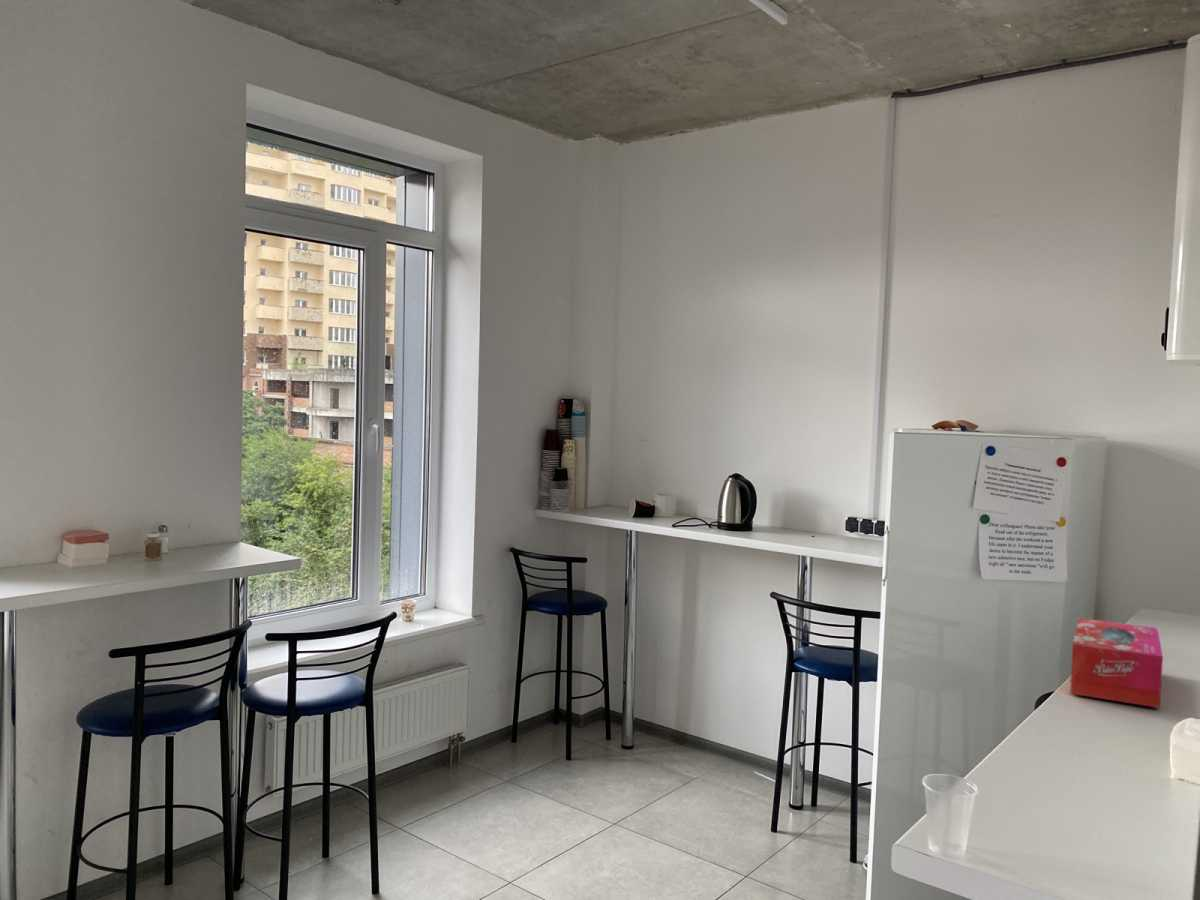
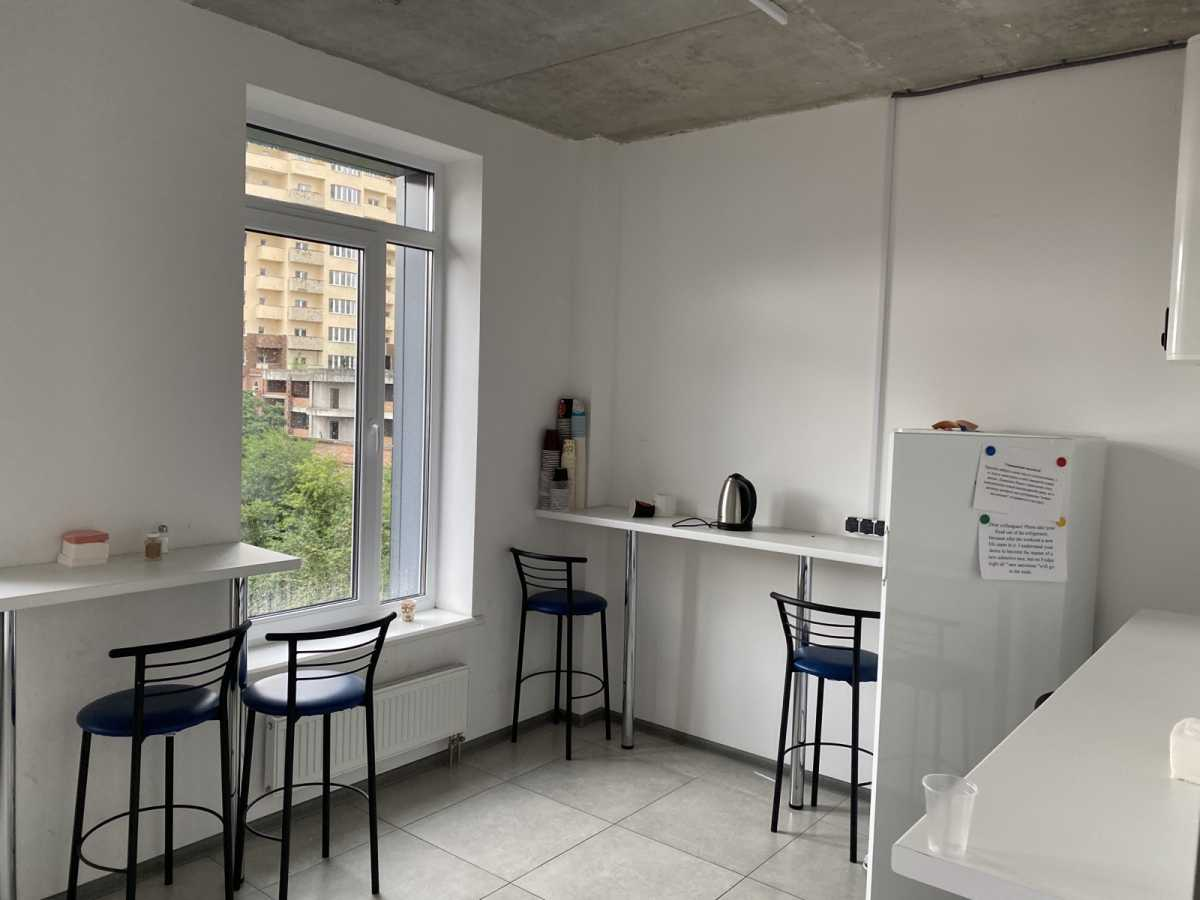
- tissue box (1115, 659)
